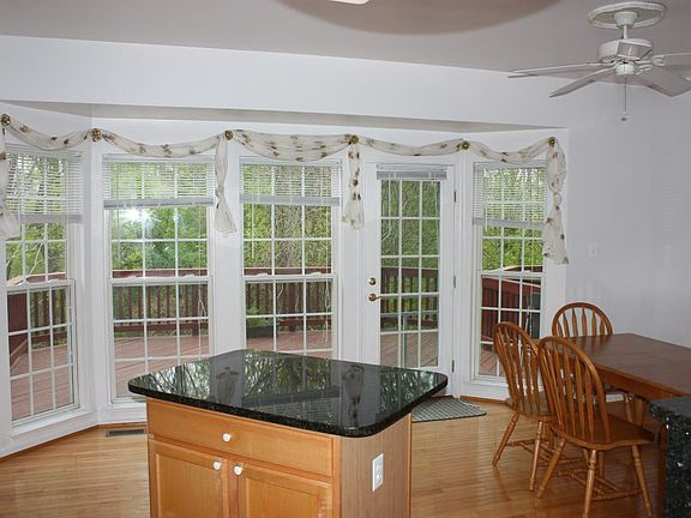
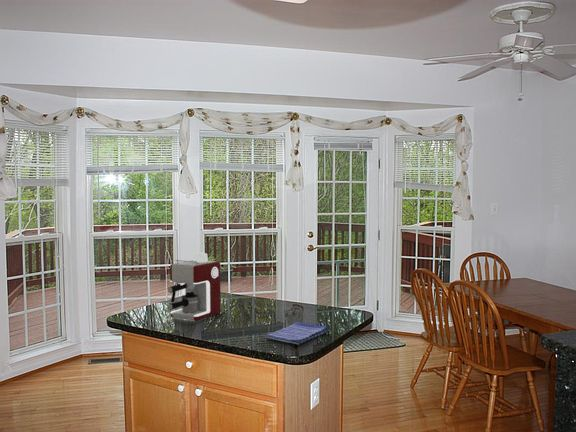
+ coffee maker (190, 286)
+ dish towel (297, 331)
